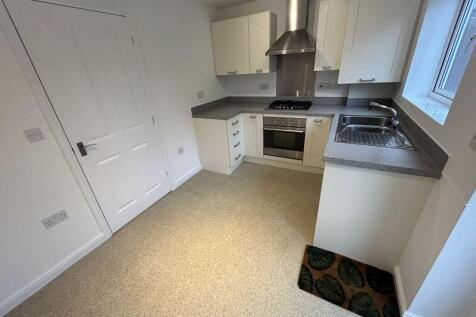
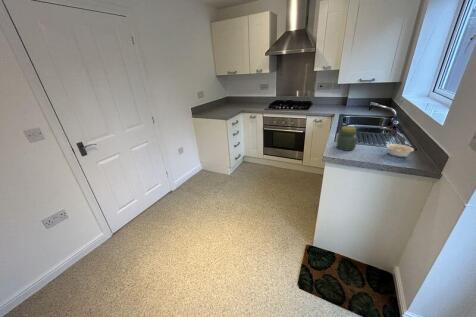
+ legume (397, 150)
+ jar (347, 138)
